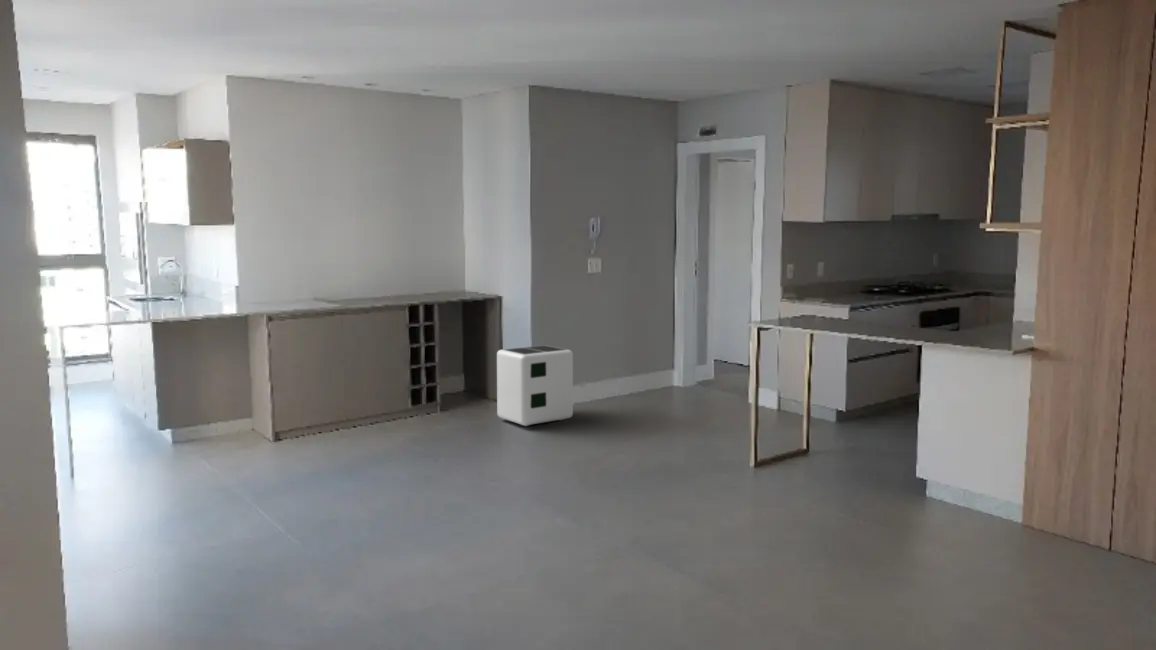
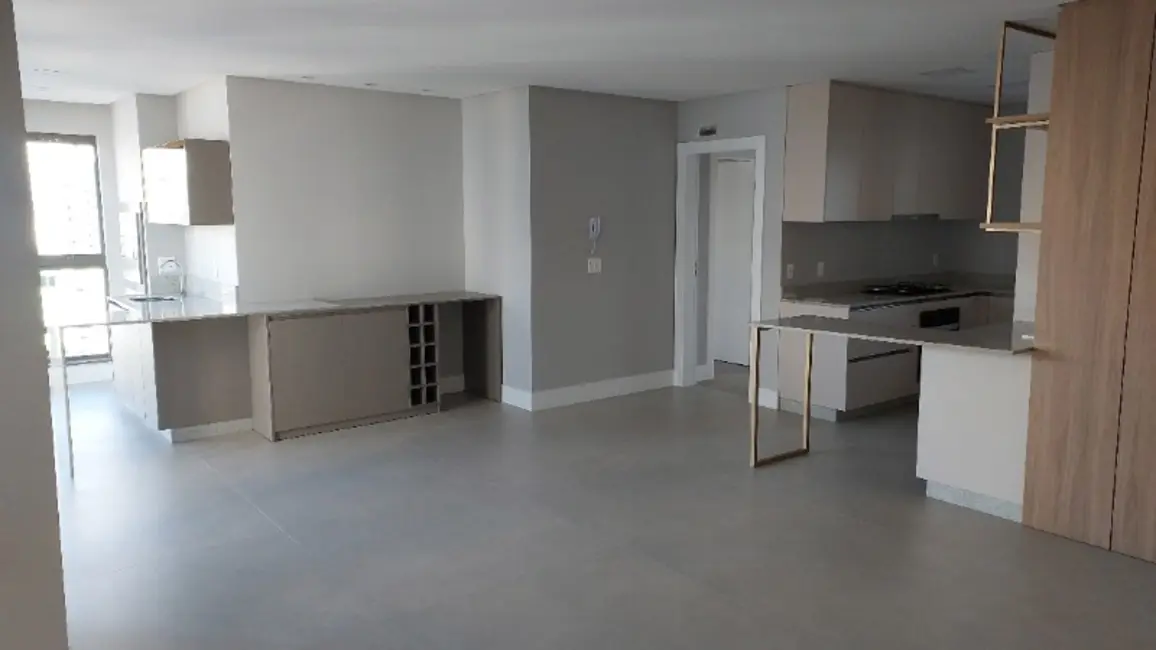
- air purifier (534, 385)
